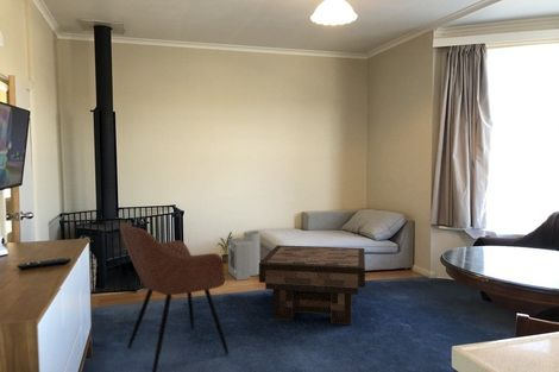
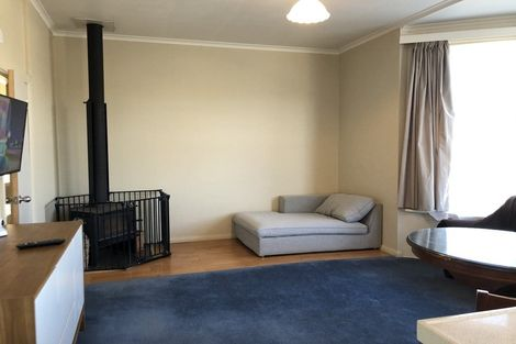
- air purifier (250, 253)
- potted plant (226, 247)
- armchair (172, 285)
- coffee table (315, 282)
